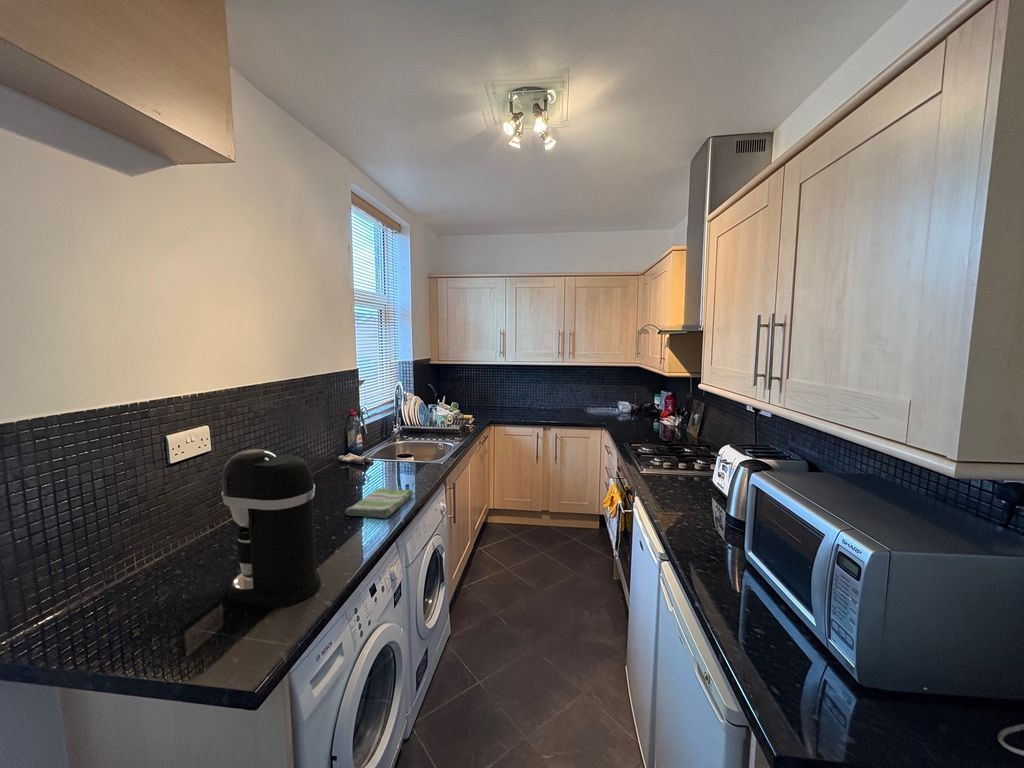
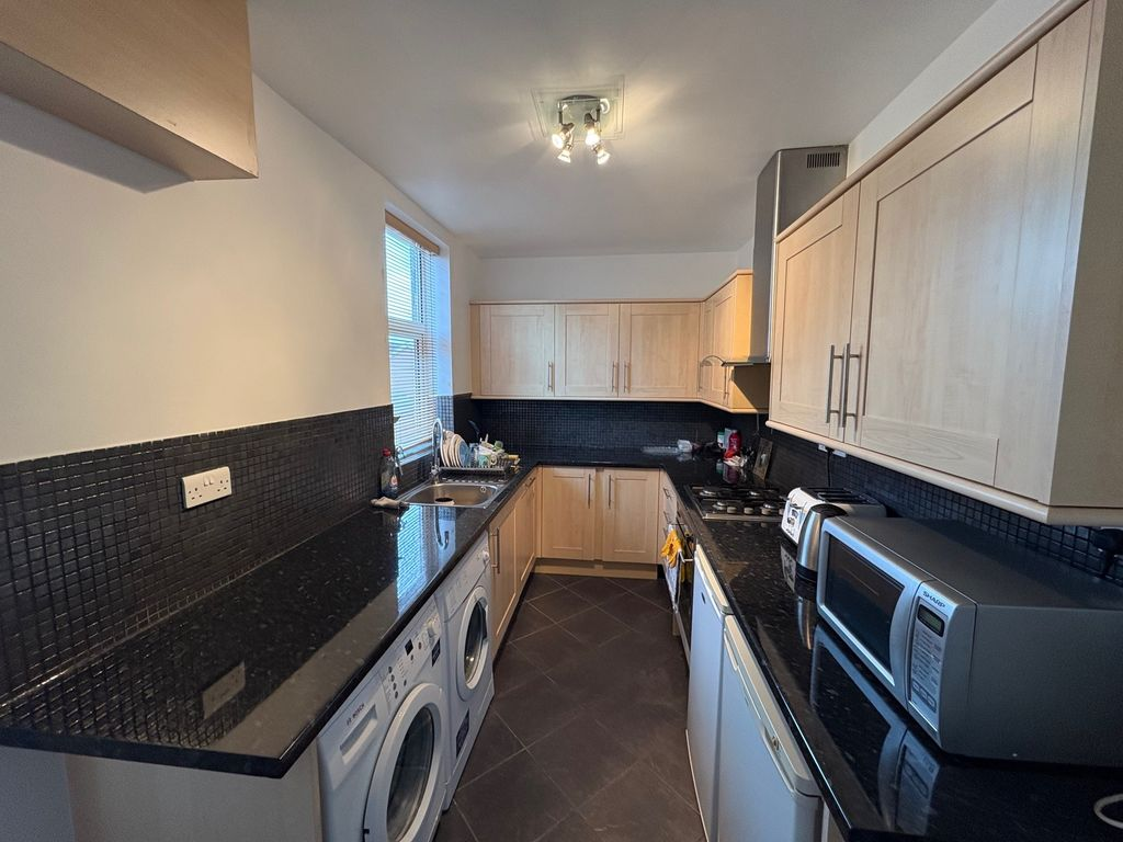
- coffee maker (271, 520)
- dish towel (381, 500)
